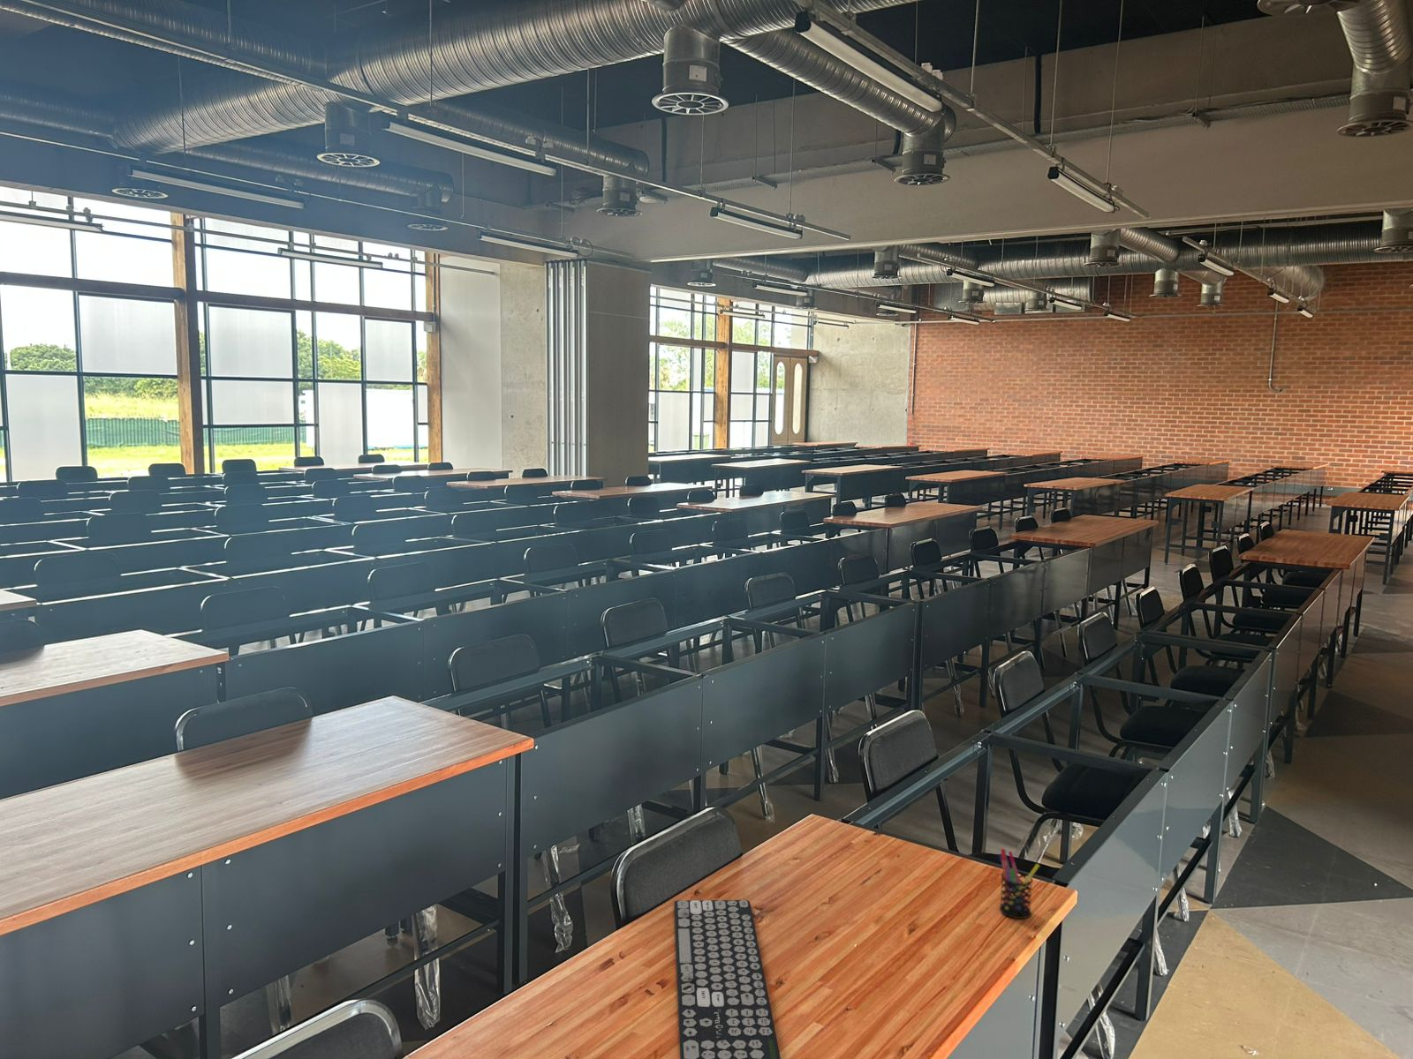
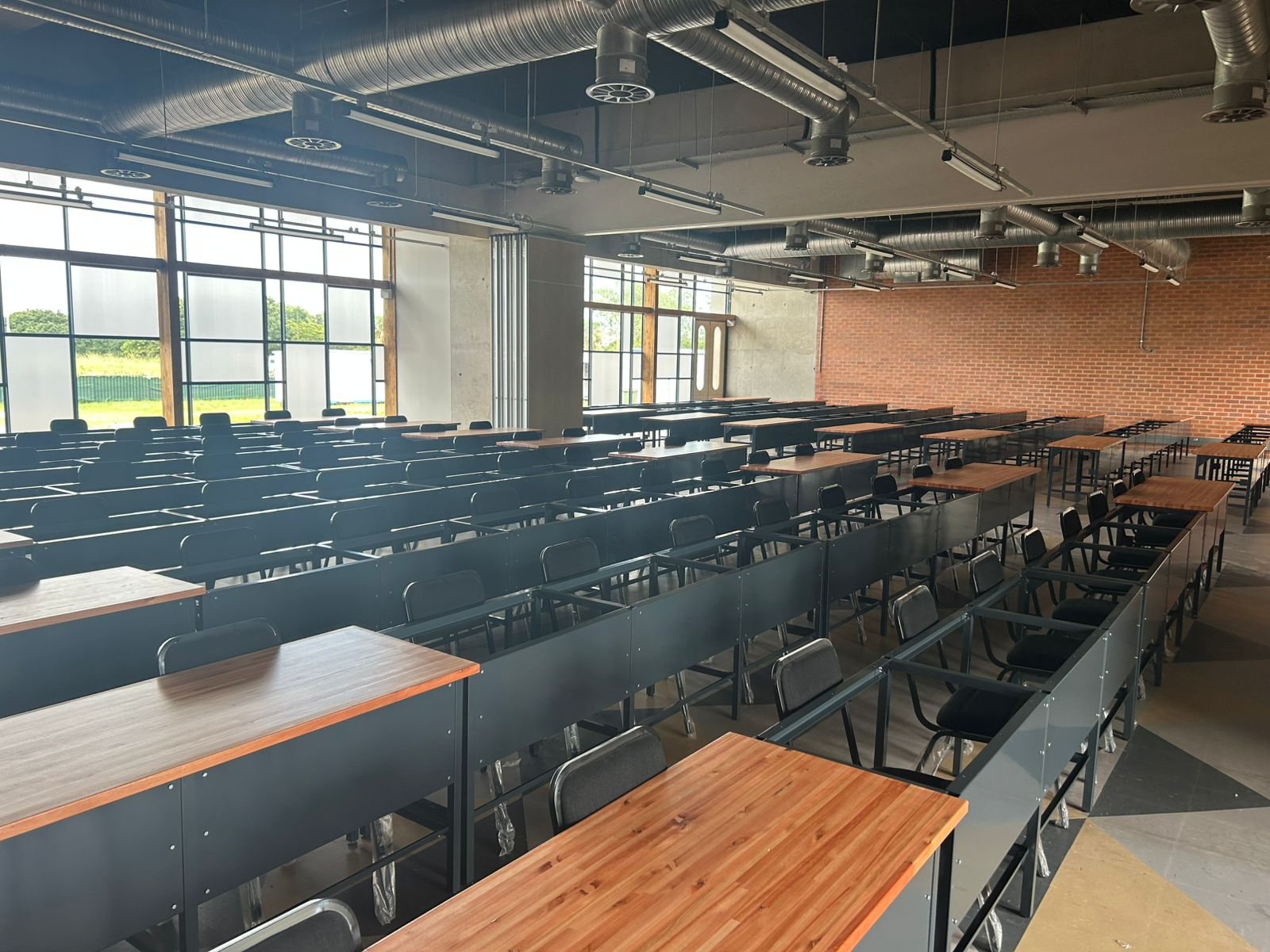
- pen holder (1014, 882)
- keyboard (721, 976)
